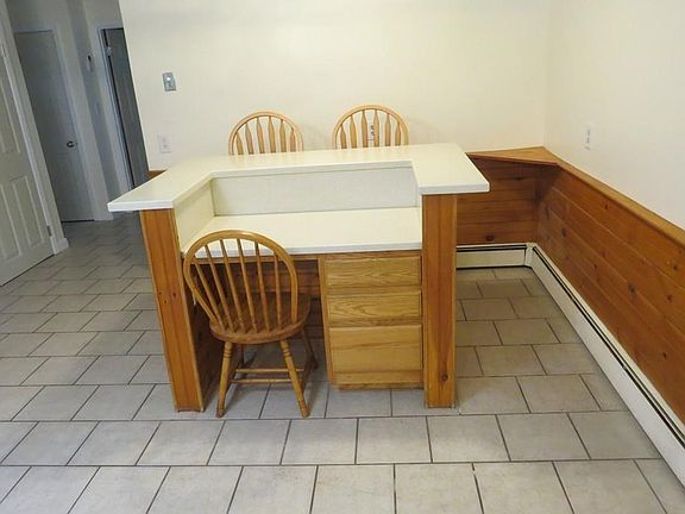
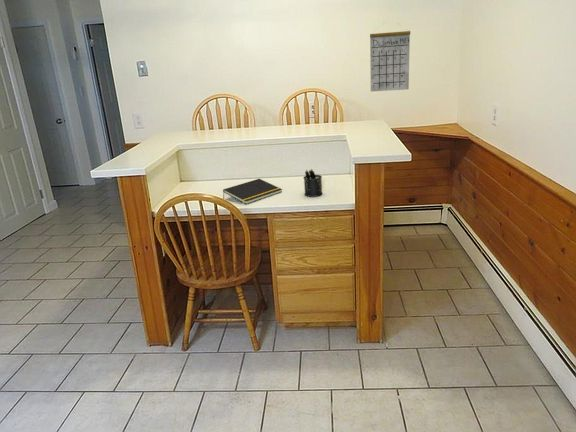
+ notepad (253, 190)
+ pen holder (312, 181)
+ calendar (389, 55)
